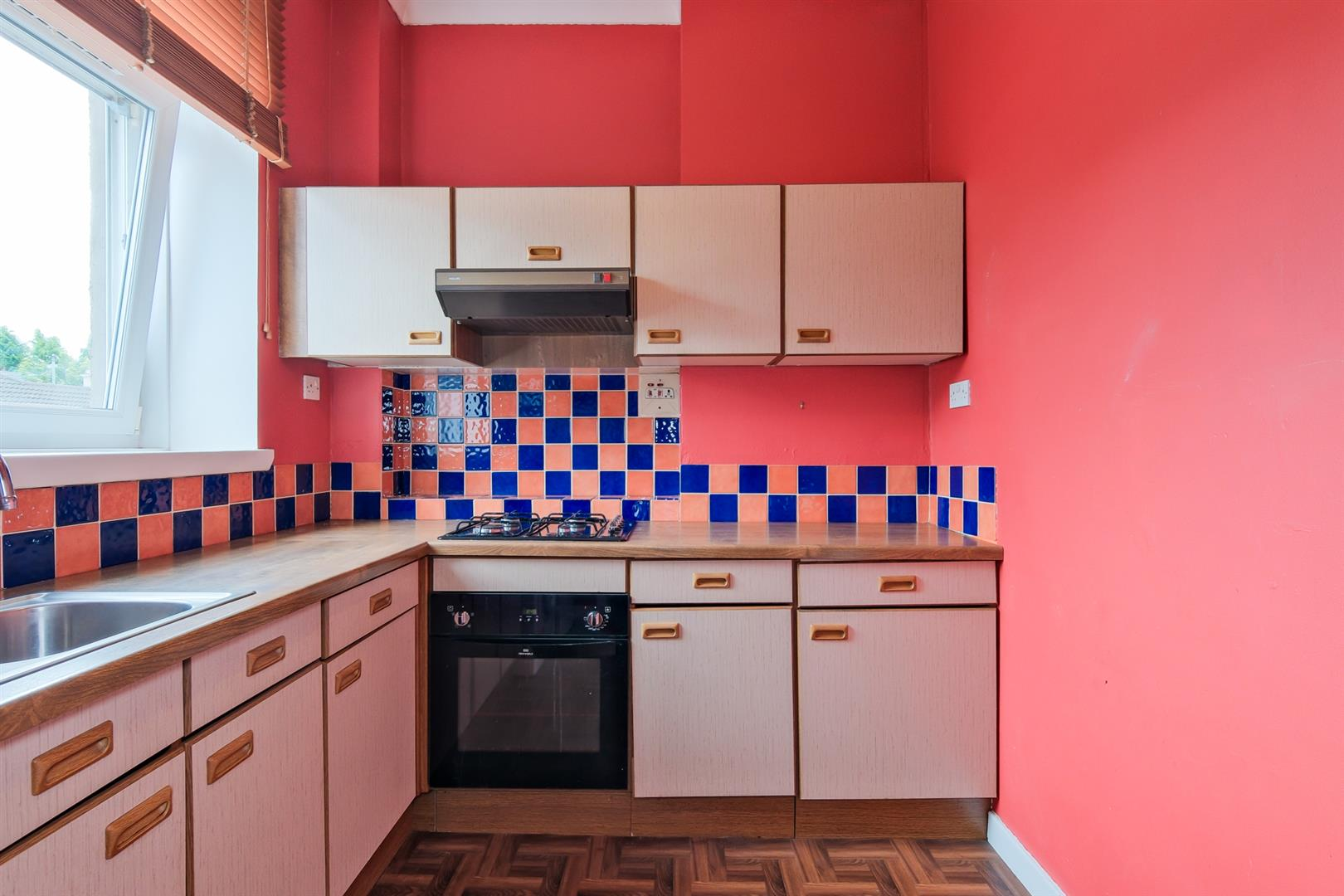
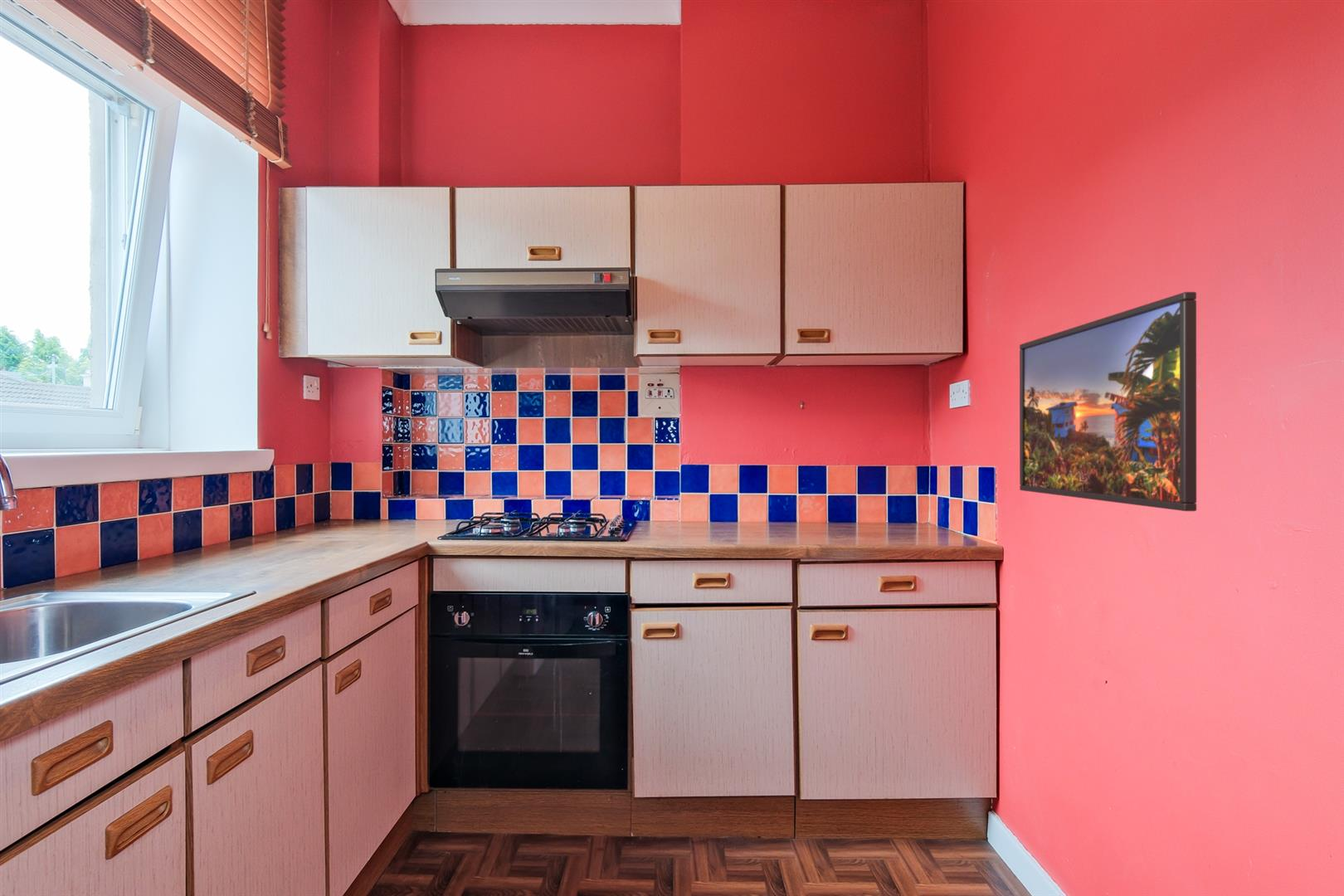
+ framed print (1090, 411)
